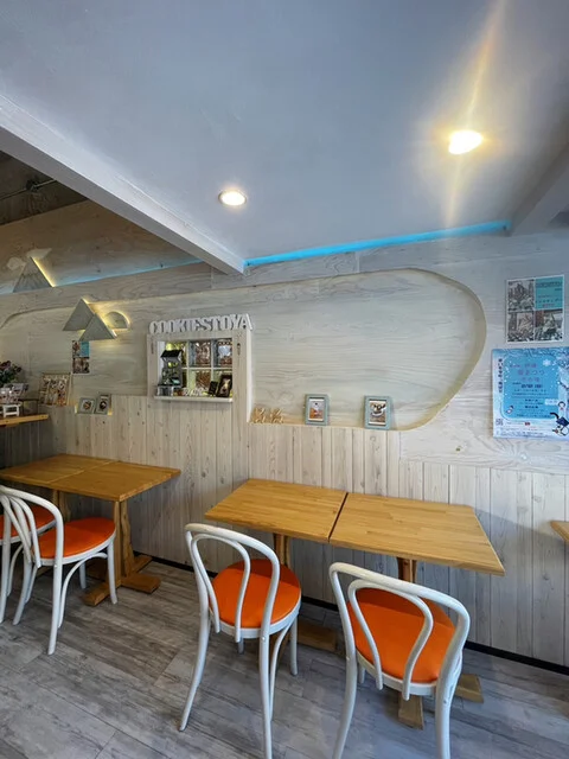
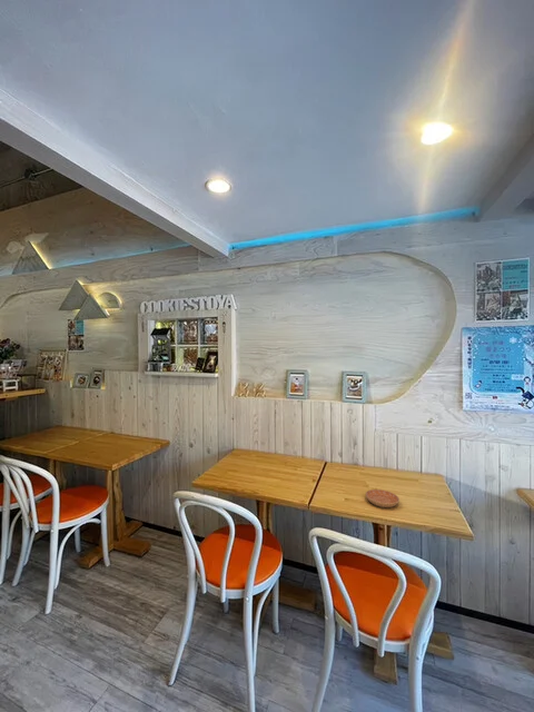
+ saucer (382, 498)
